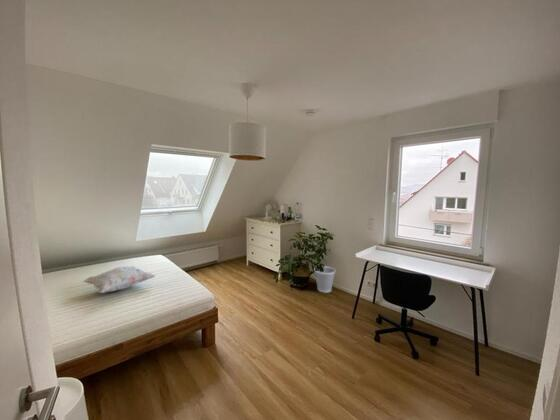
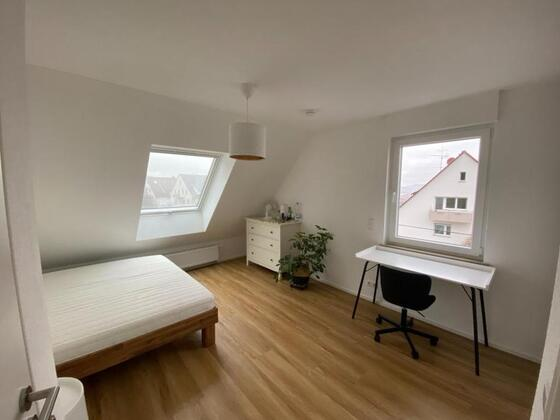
- decorative pillow (119, 278)
- wastebasket (324, 279)
